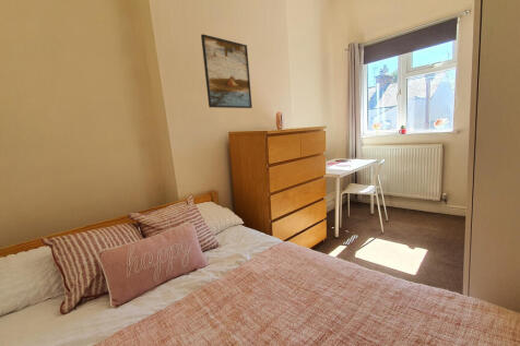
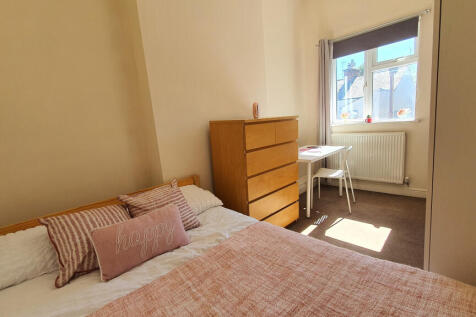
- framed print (228, 74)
